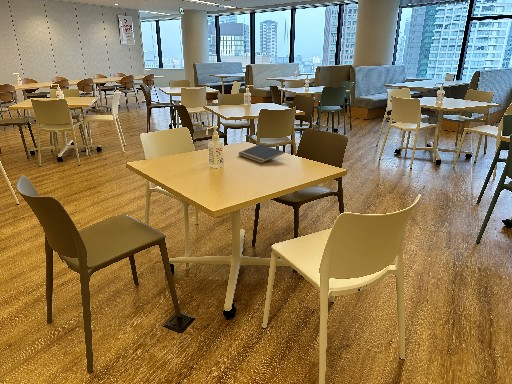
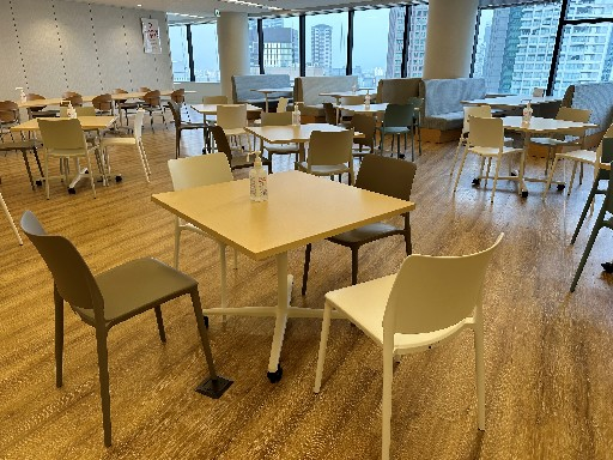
- notepad (260, 153)
